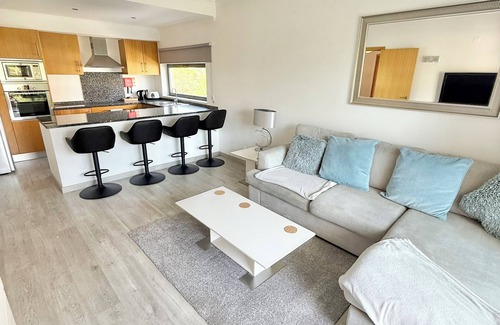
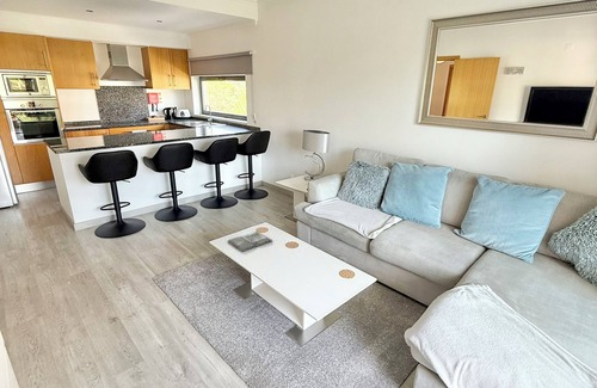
+ magazine (250, 240)
